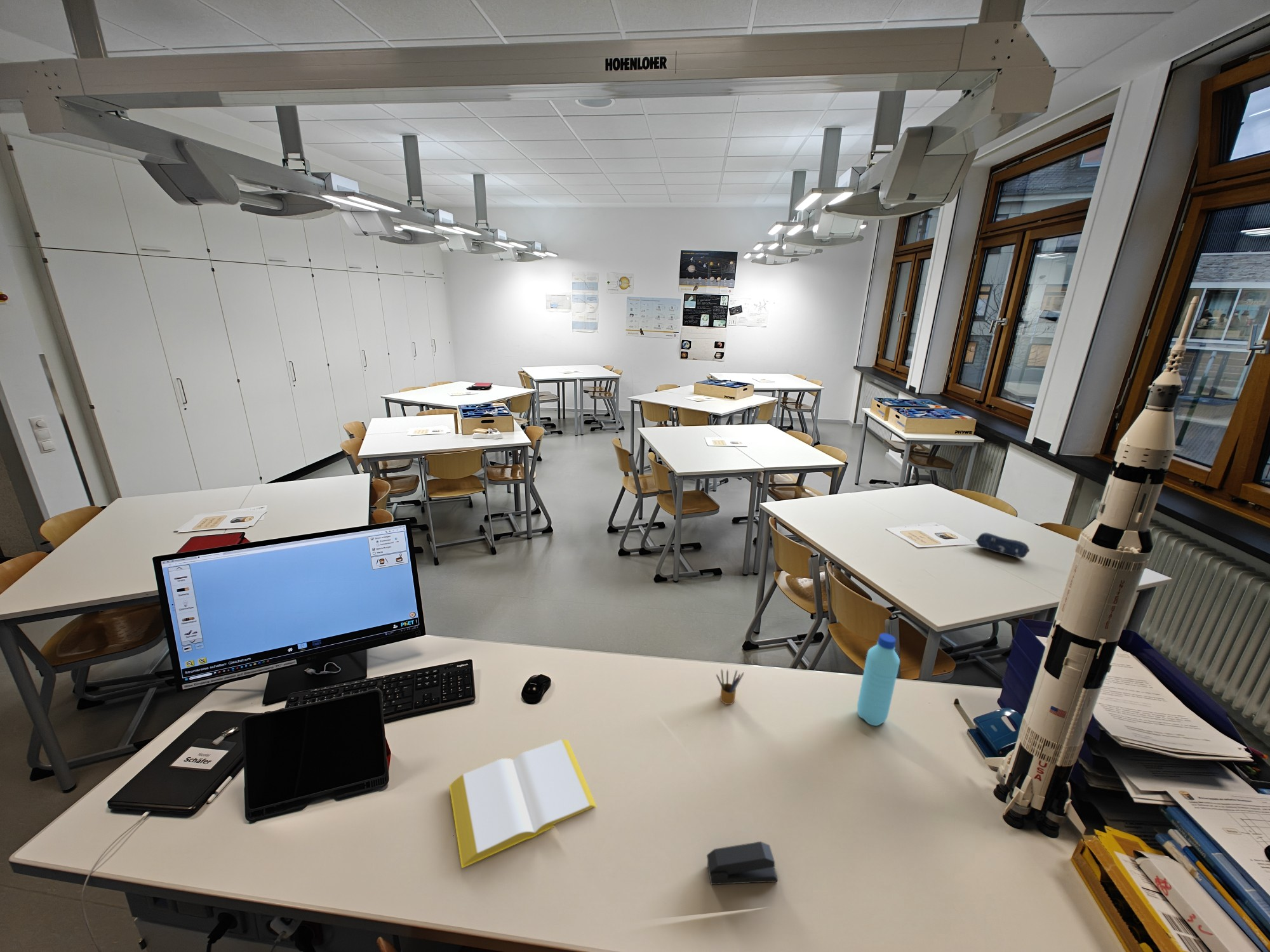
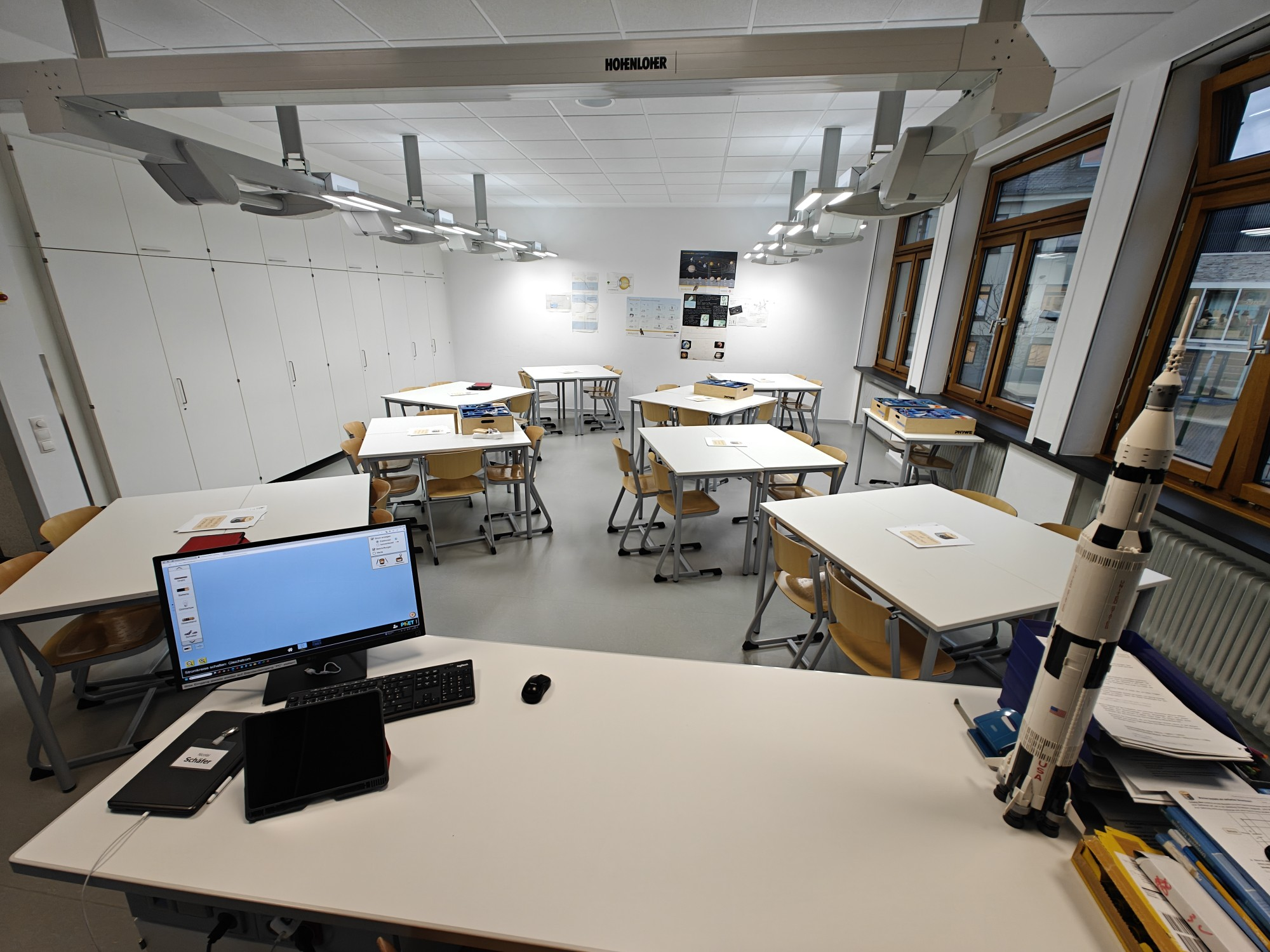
- stapler (742, 861)
- notepad (521, 793)
- water bottle (879, 678)
- pencil box (728, 685)
- pencil case (1001, 545)
